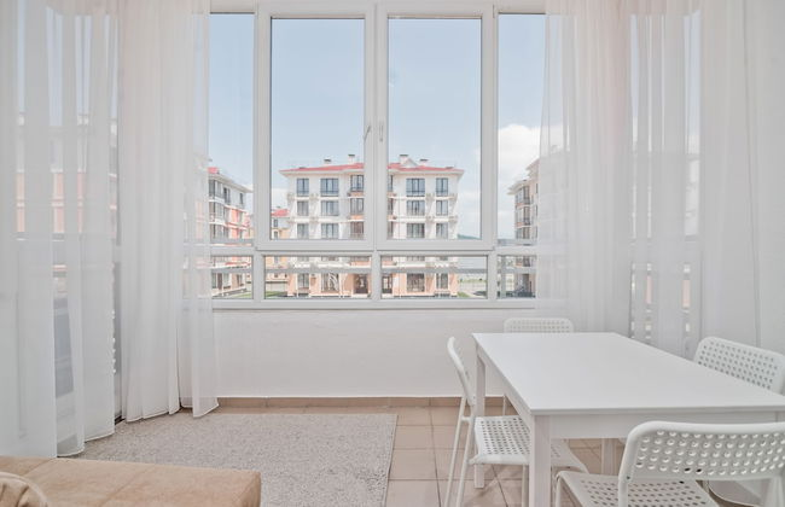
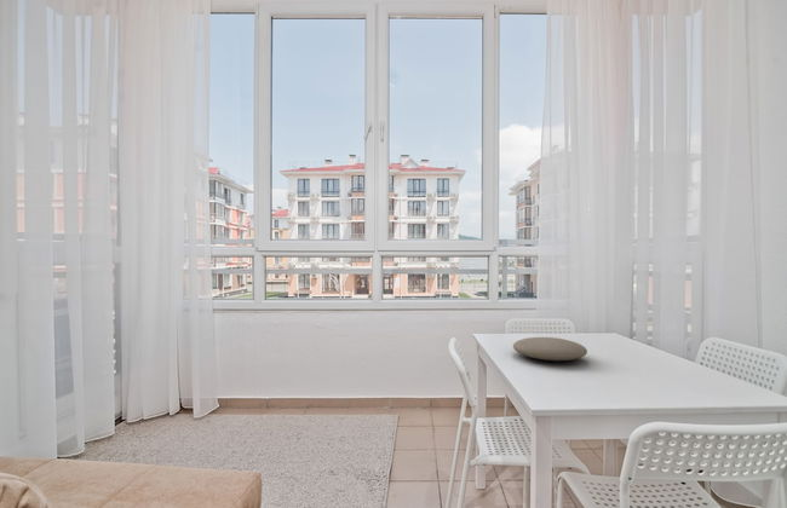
+ plate (548, 345)
